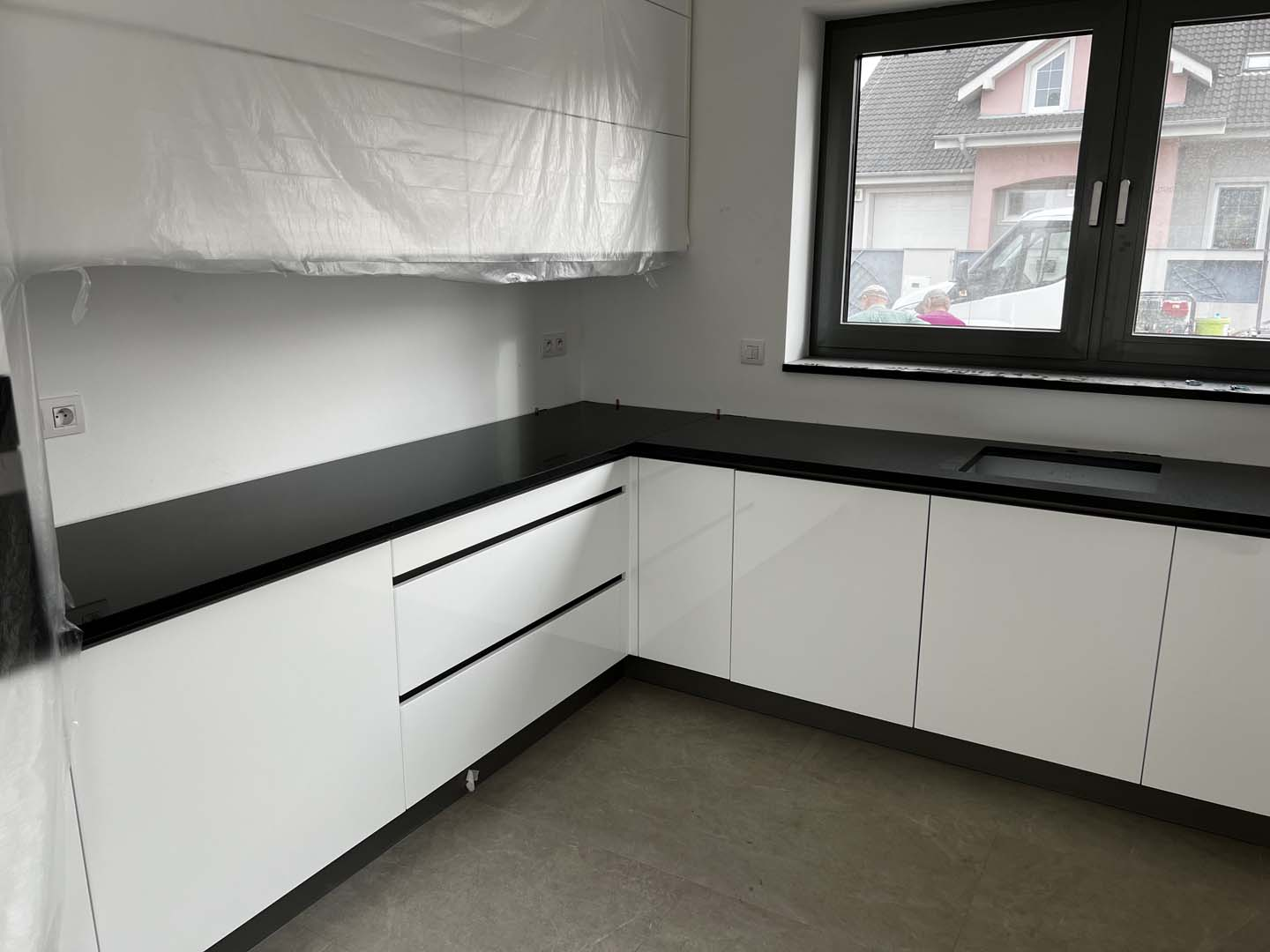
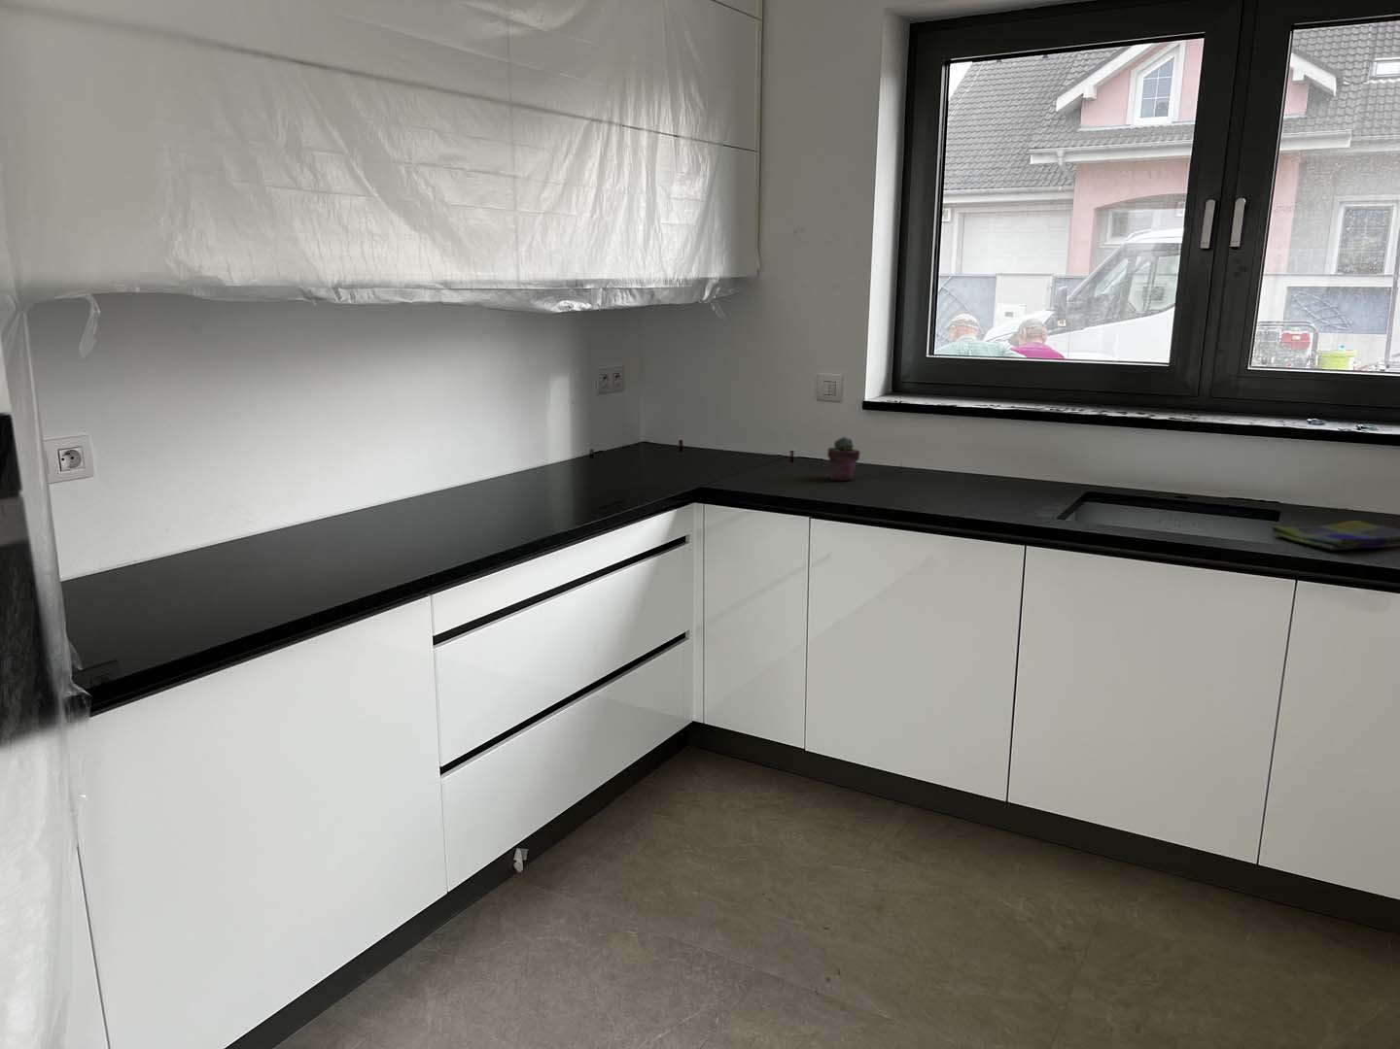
+ dish towel (1344, 533)
+ potted succulent (843, 457)
